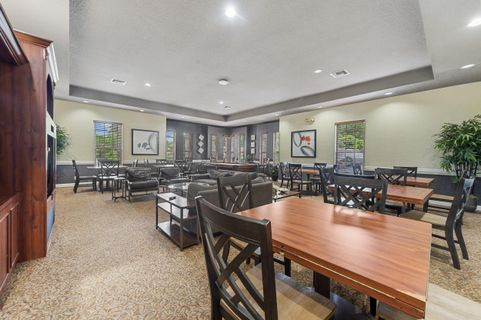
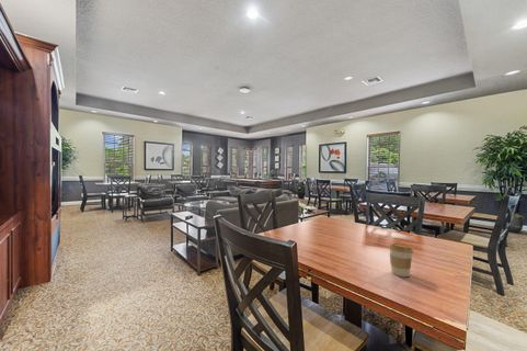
+ coffee cup (400, 258)
